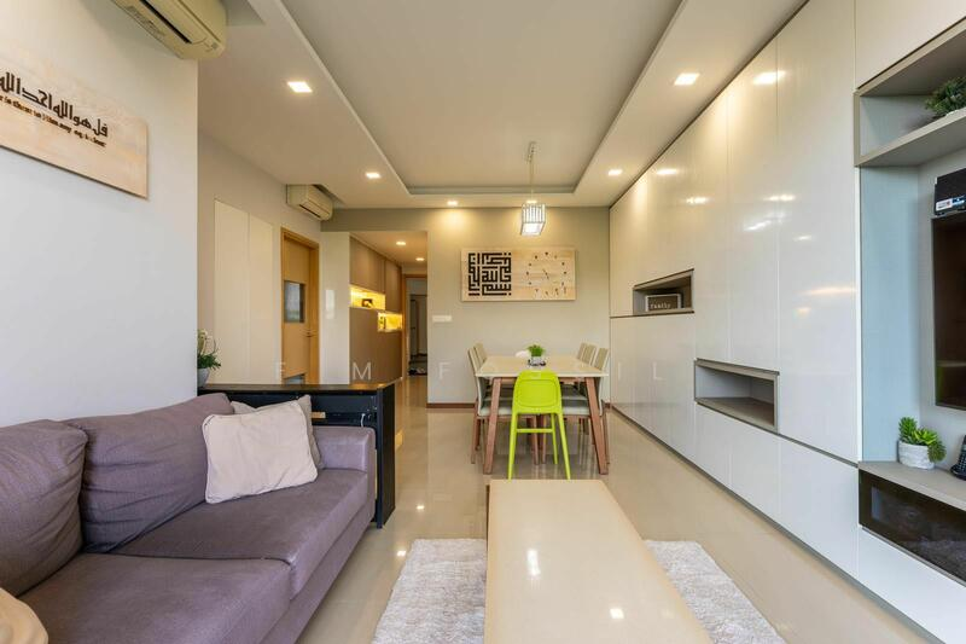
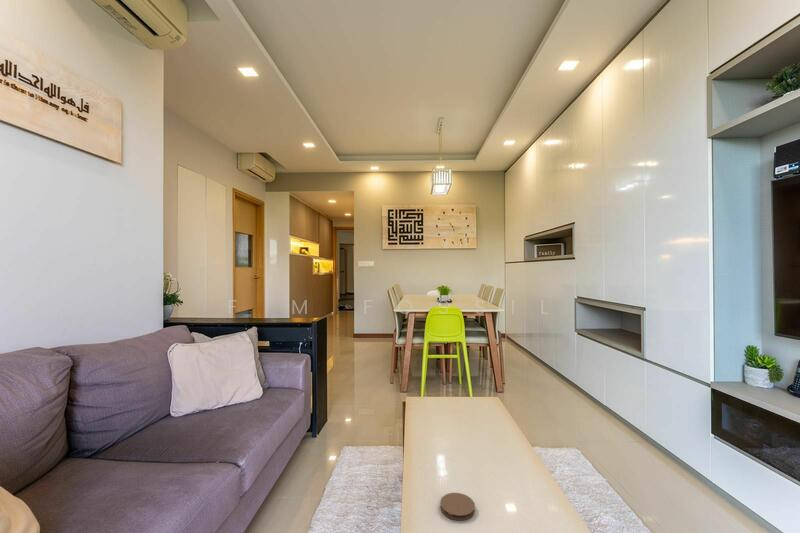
+ coaster (457, 505)
